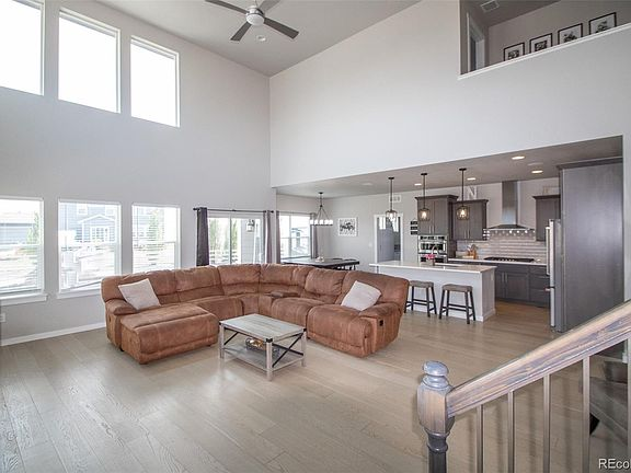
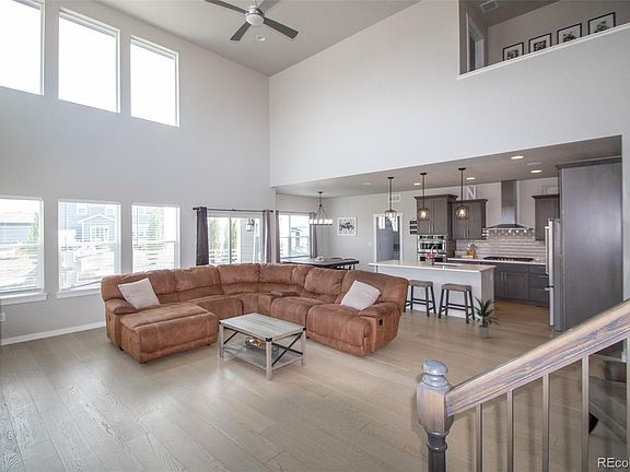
+ indoor plant (485, 316)
